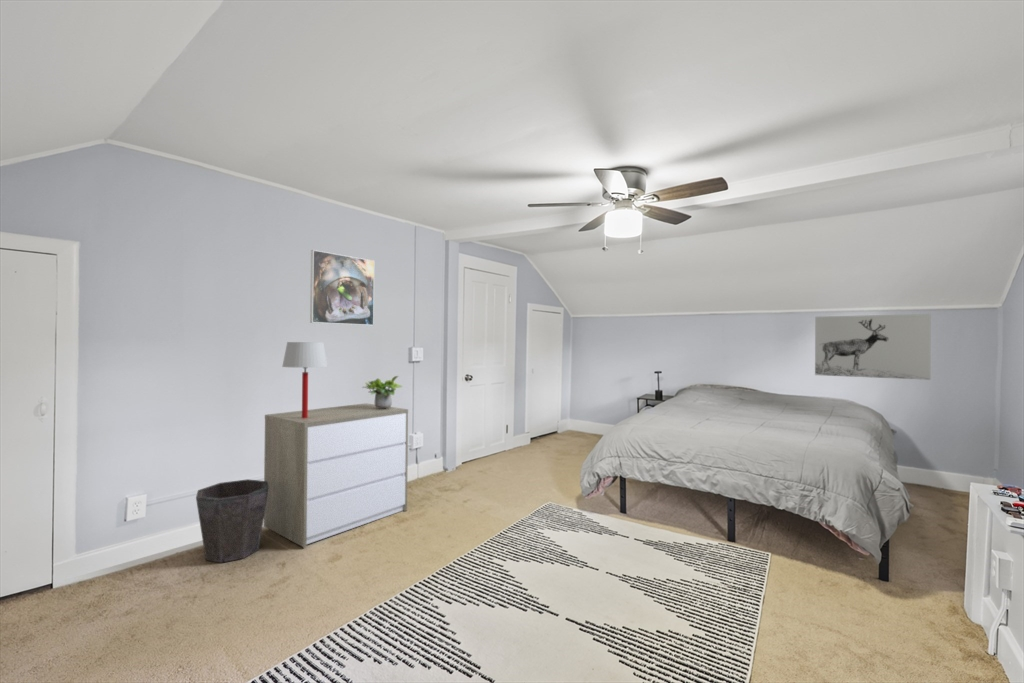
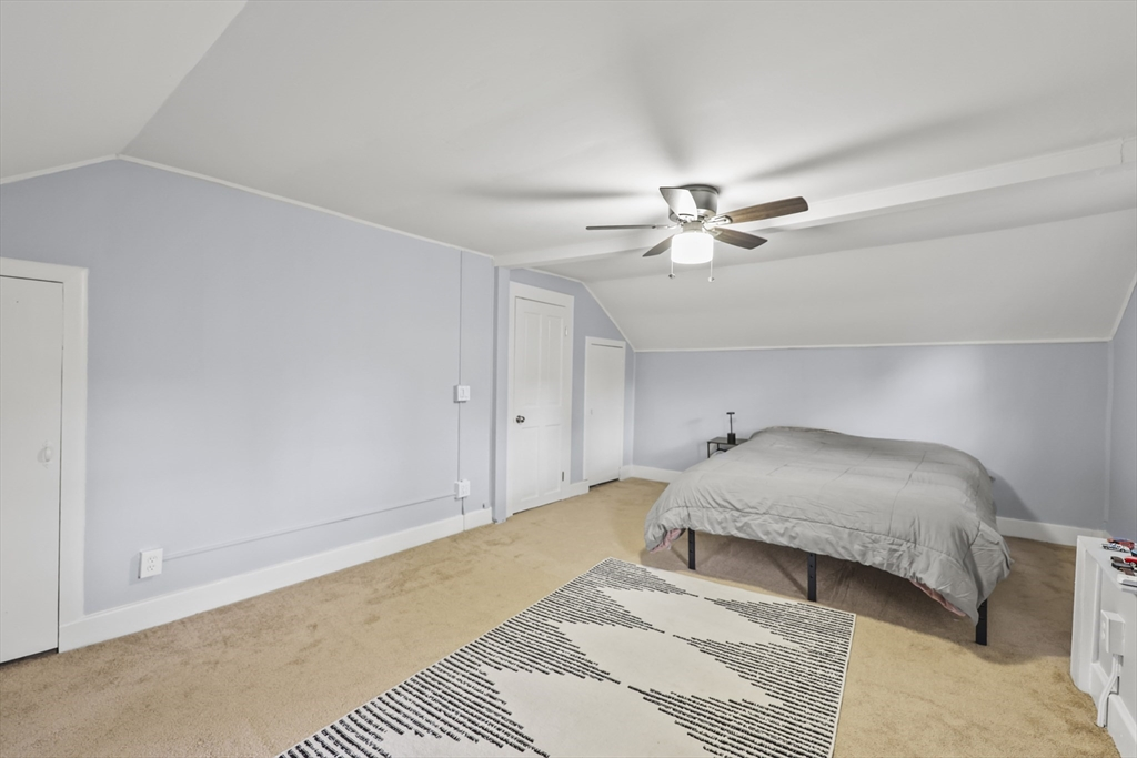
- potted plant (382, 392)
- dresser (339, 464)
- wall art (869, 346)
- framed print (344, 289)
- table lamp (305, 379)
- waste bin (233, 520)
